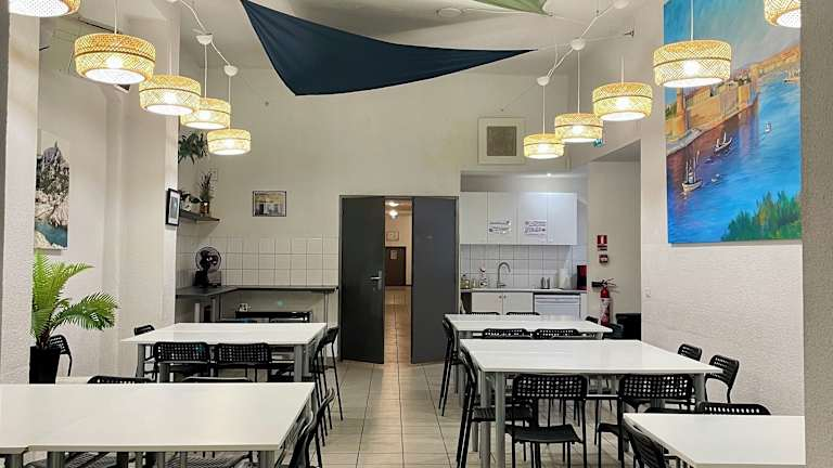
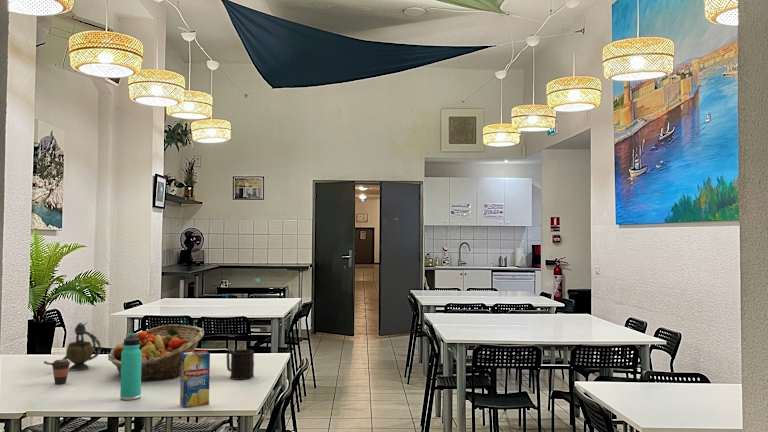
+ fruit basket (156, 351)
+ mug (238, 363)
+ thermos bottle (131, 365)
+ juice carton (195, 378)
+ teapot (72, 346)
+ coffee cup (60, 371)
